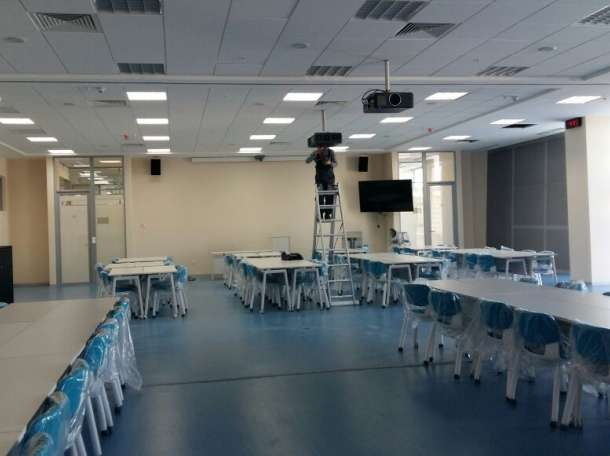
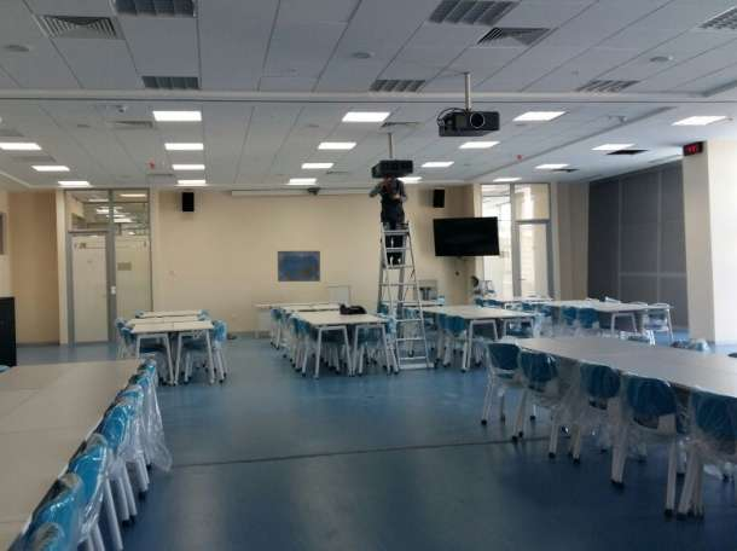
+ world map (298, 266)
